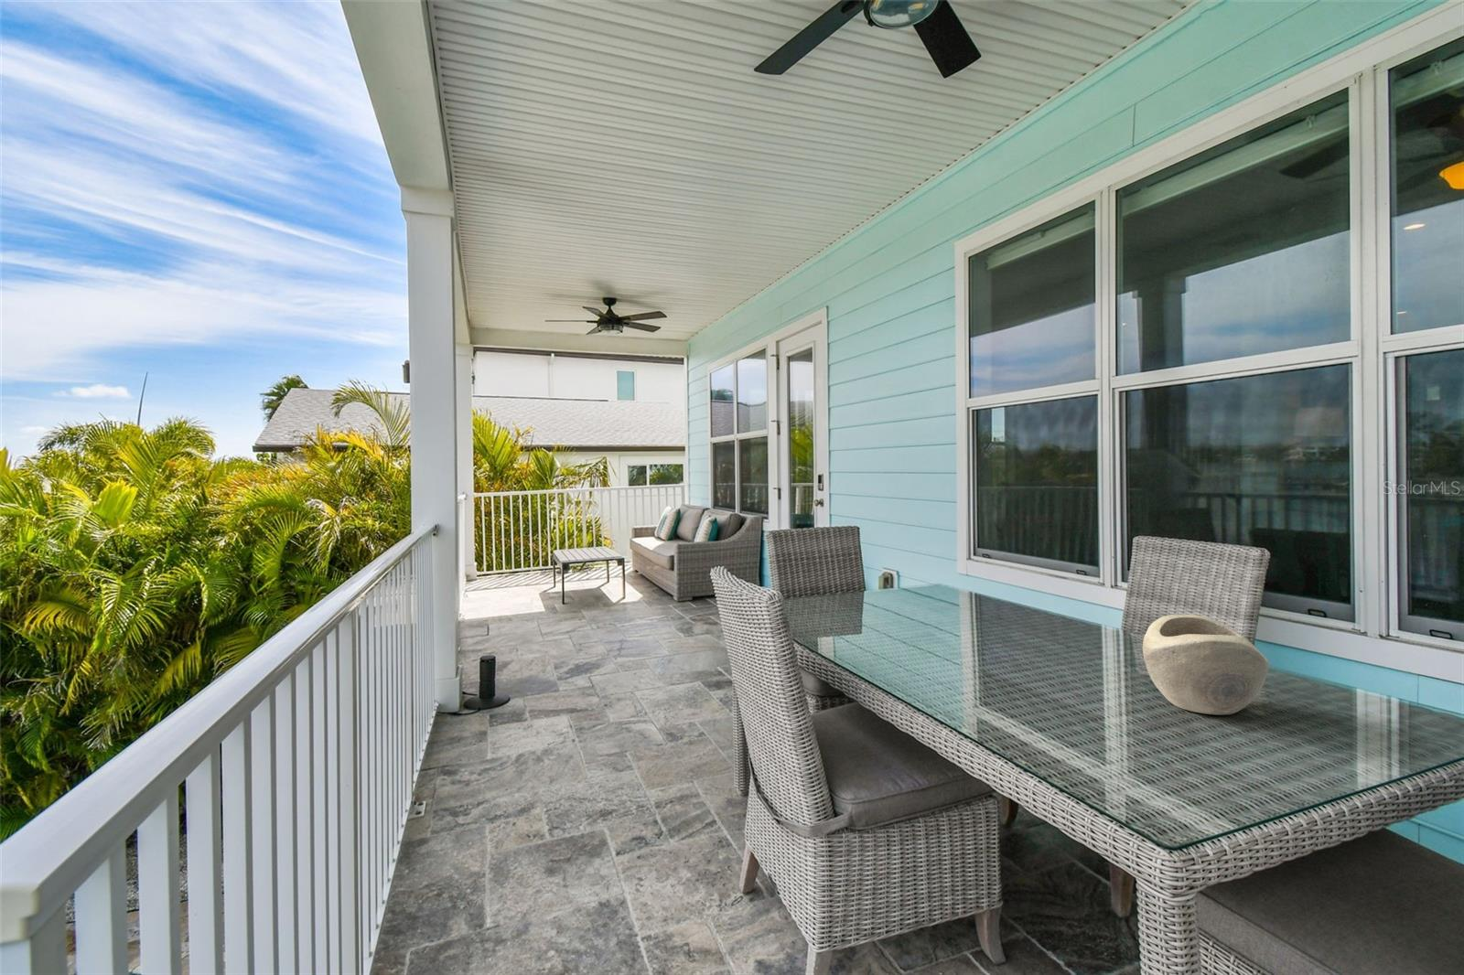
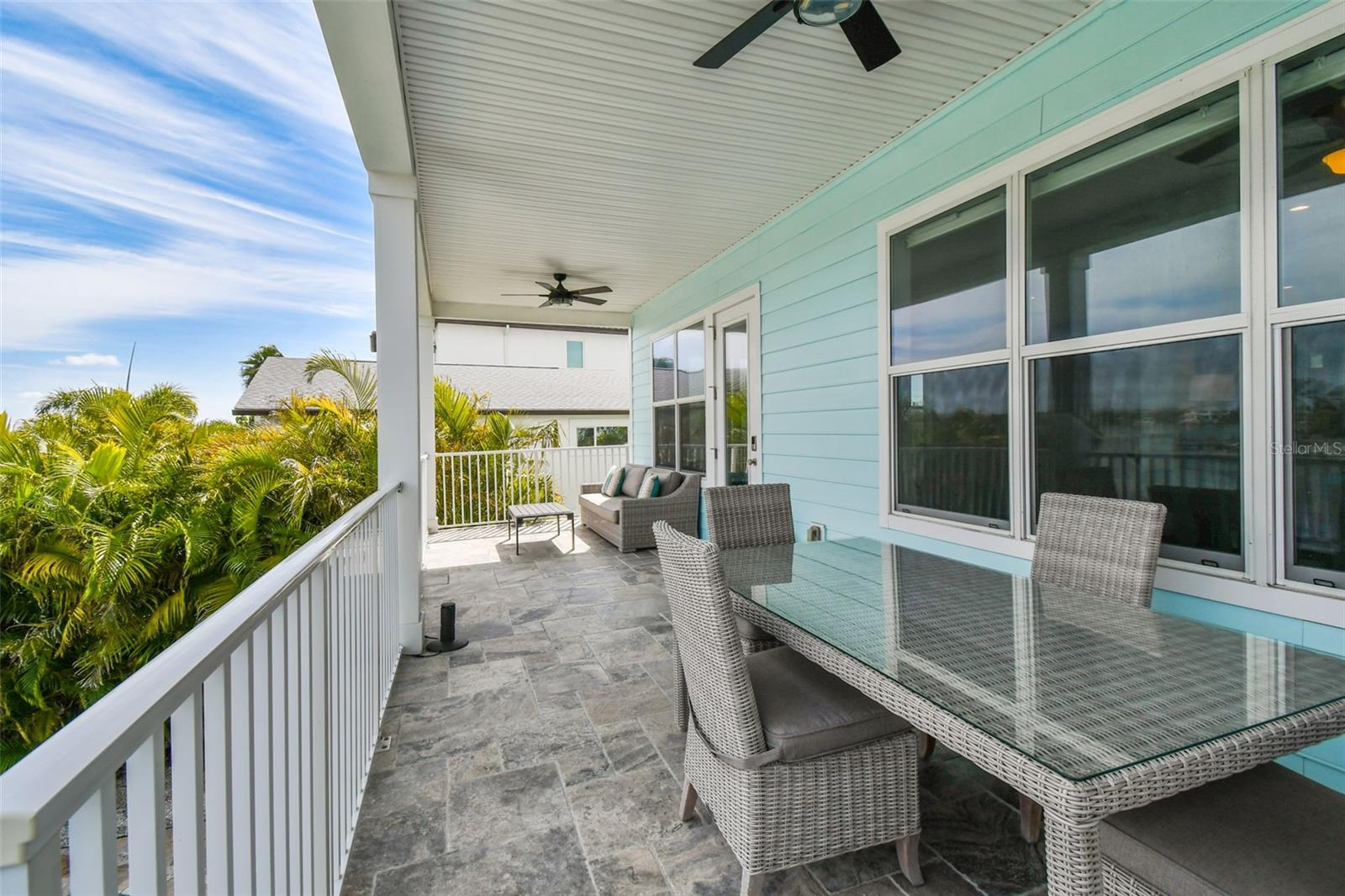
- decorative bowl (1203, 664)
